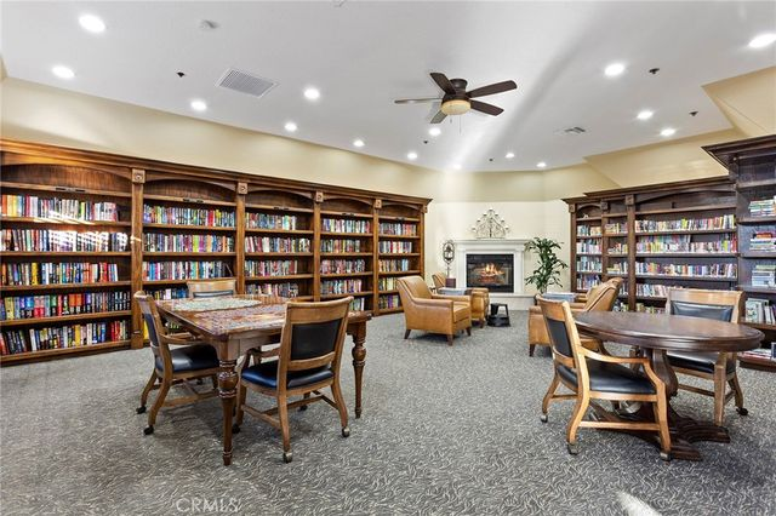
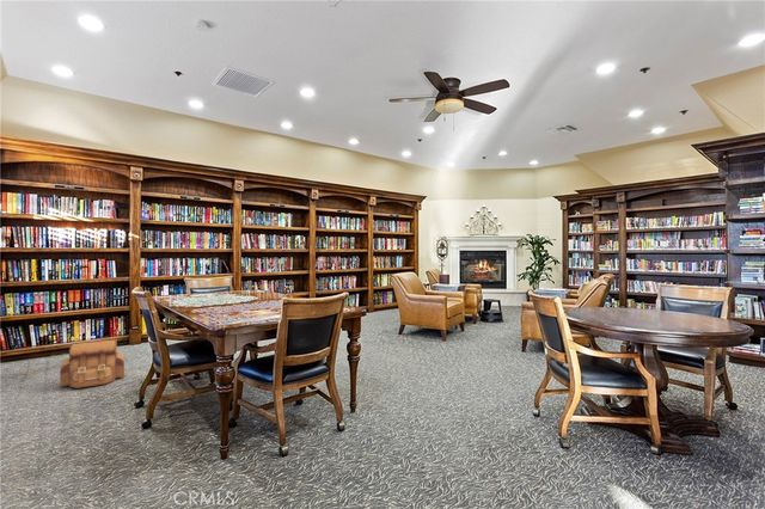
+ backpack (93, 362)
